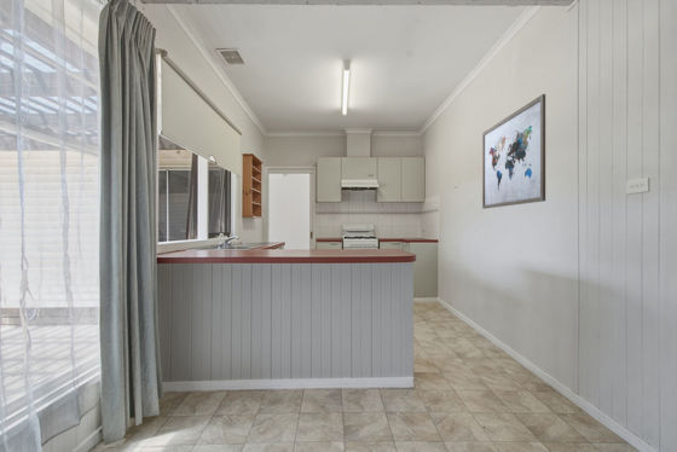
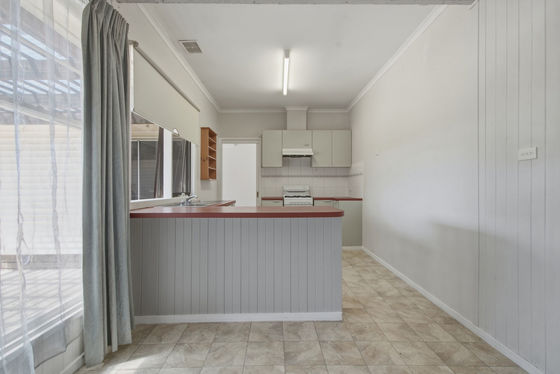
- wall art (508, 161)
